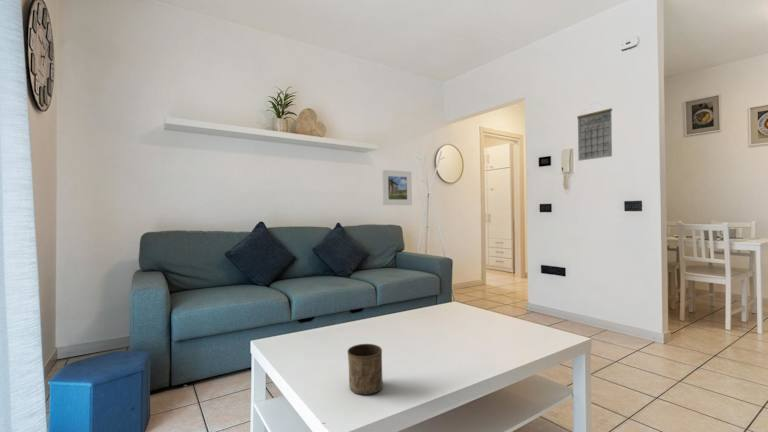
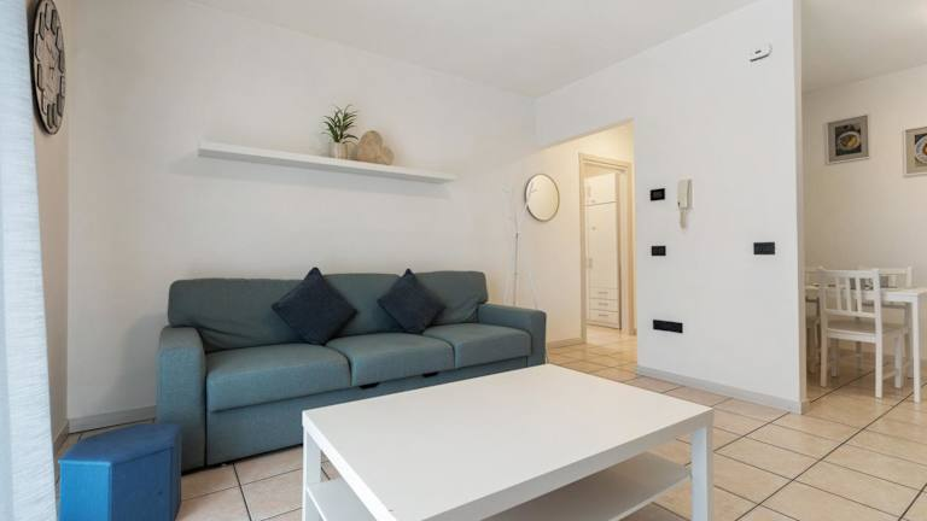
- cup (365, 368)
- calendar (594, 130)
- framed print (397, 188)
